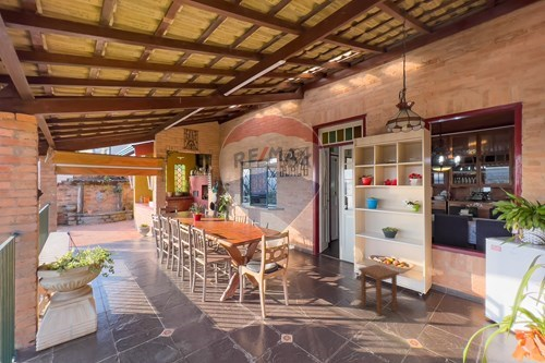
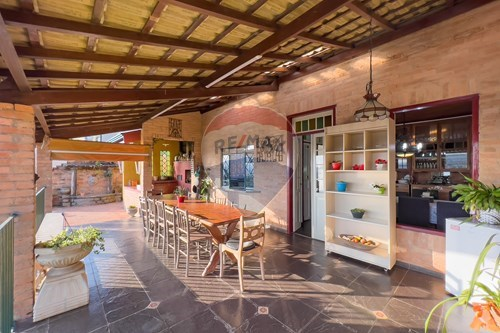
- stool (378, 289)
